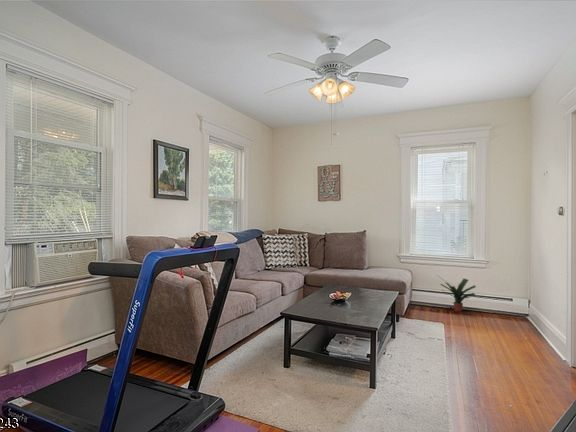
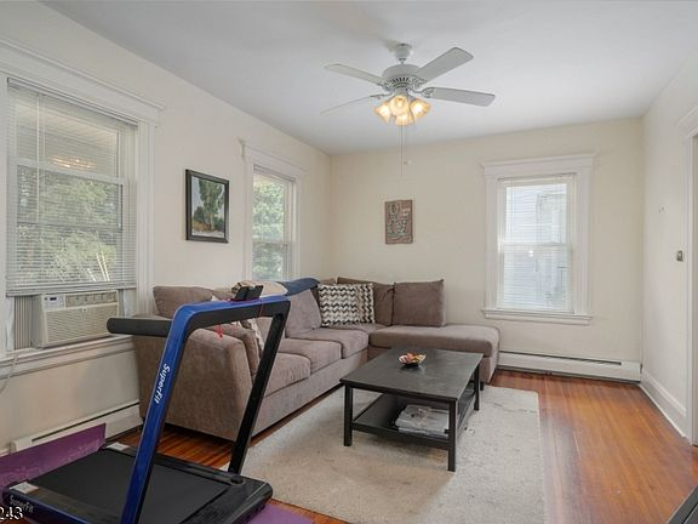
- potted plant (455, 293)
